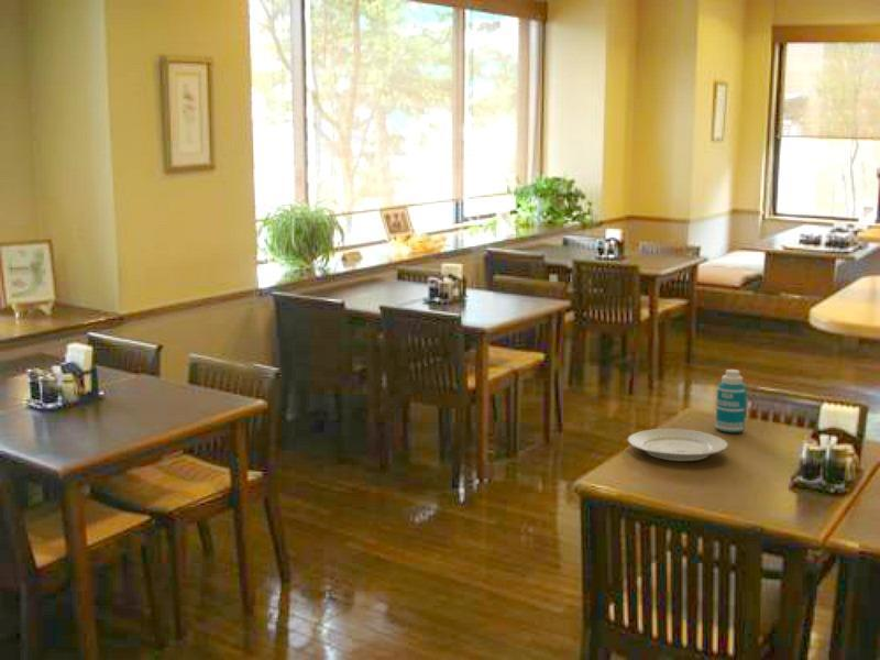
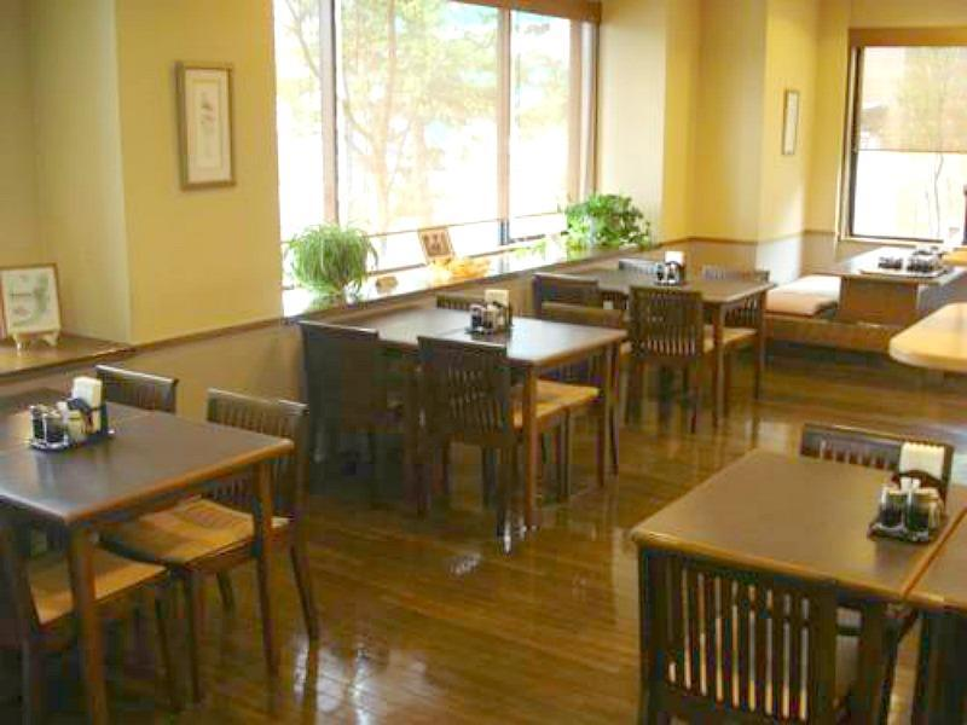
- plate (676, 446)
- bottle (730, 400)
